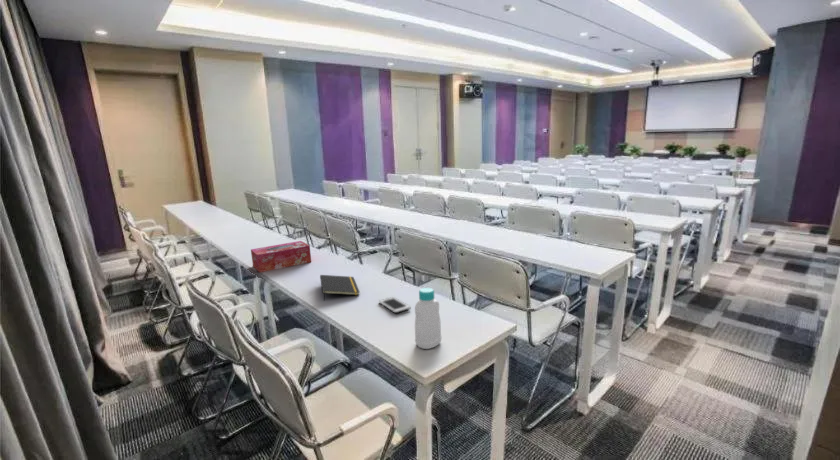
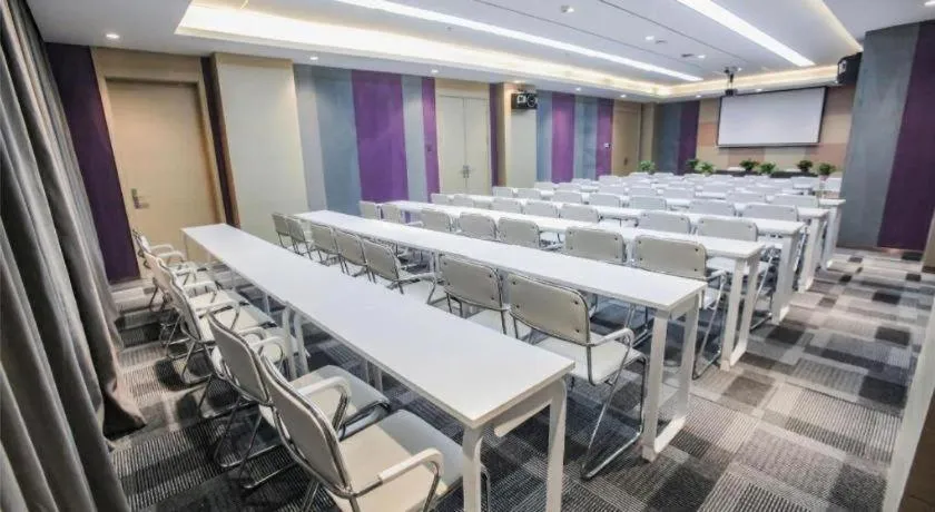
- cell phone (394, 304)
- notepad (339, 284)
- bottle (427, 317)
- tissue box (281, 255)
